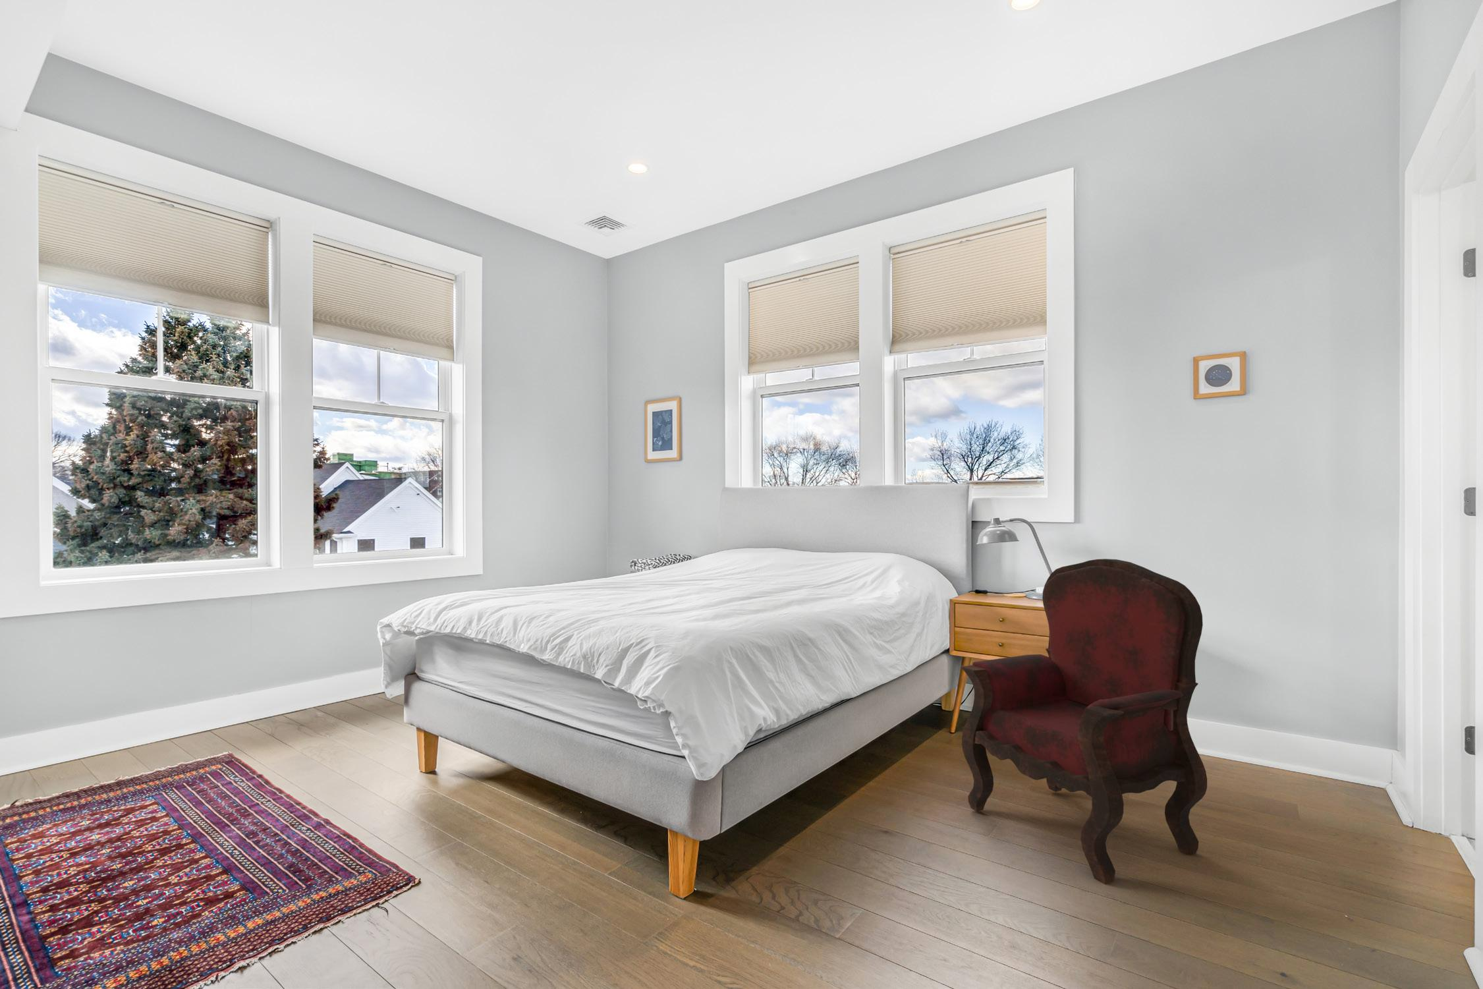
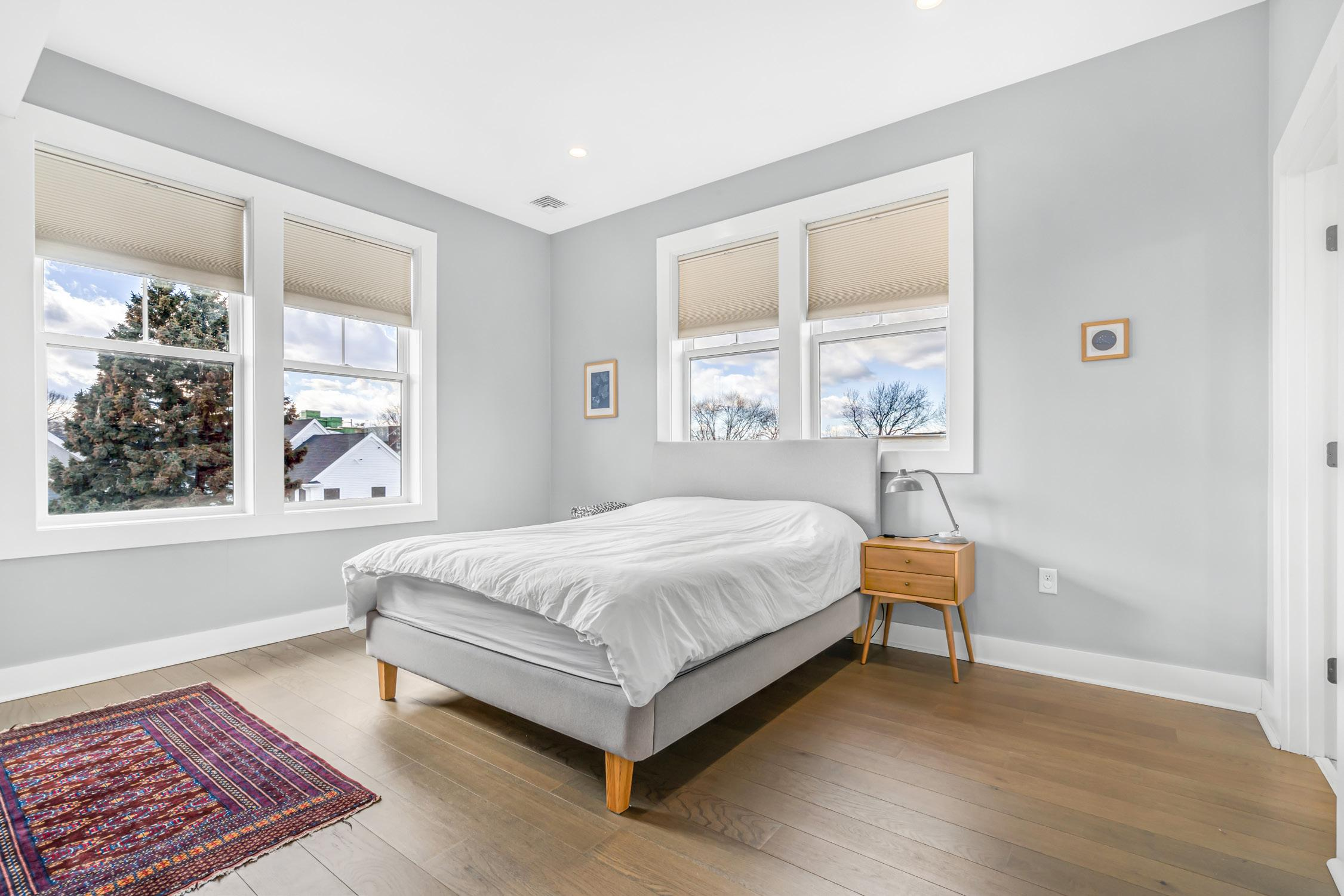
- armchair (1074, 695)
